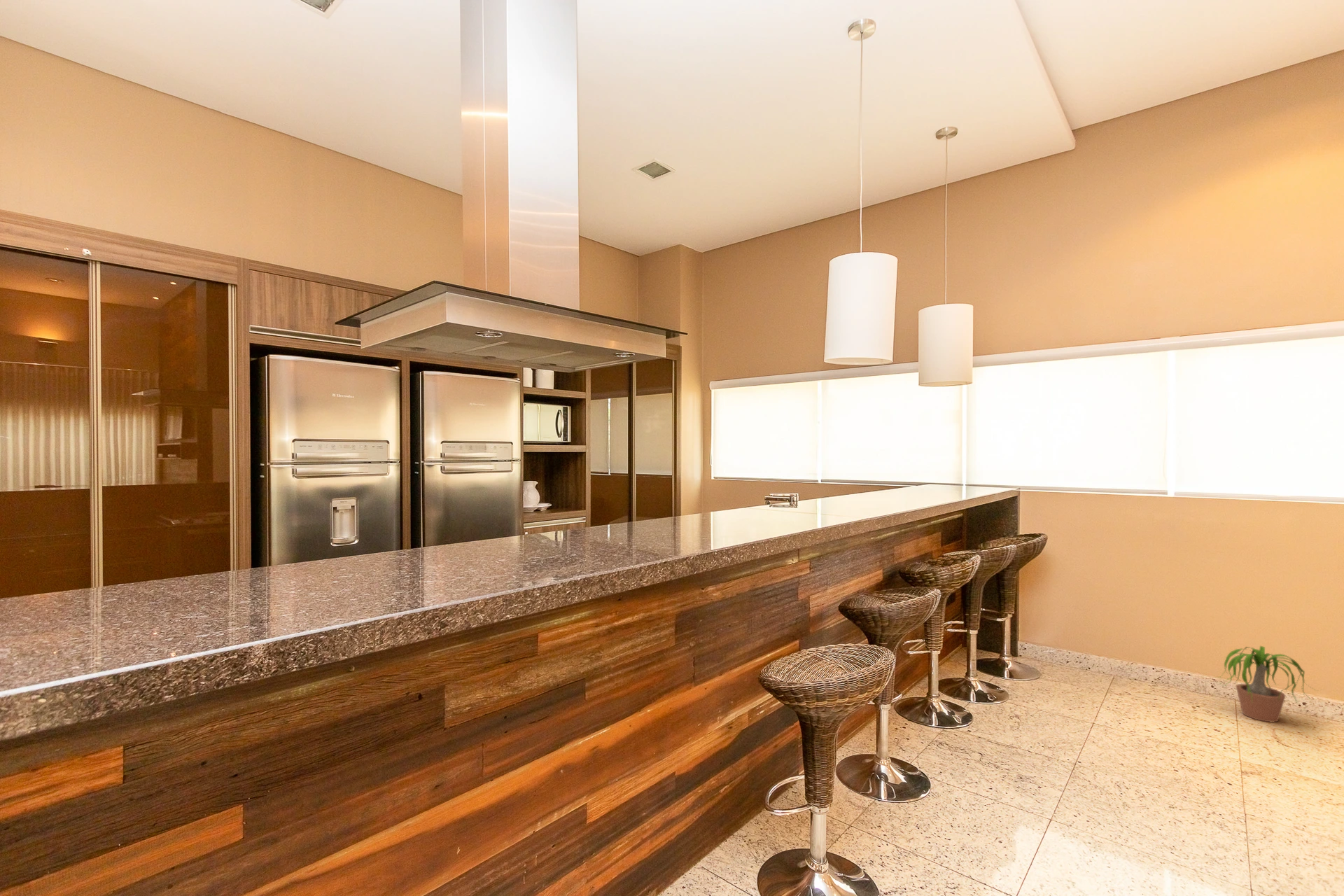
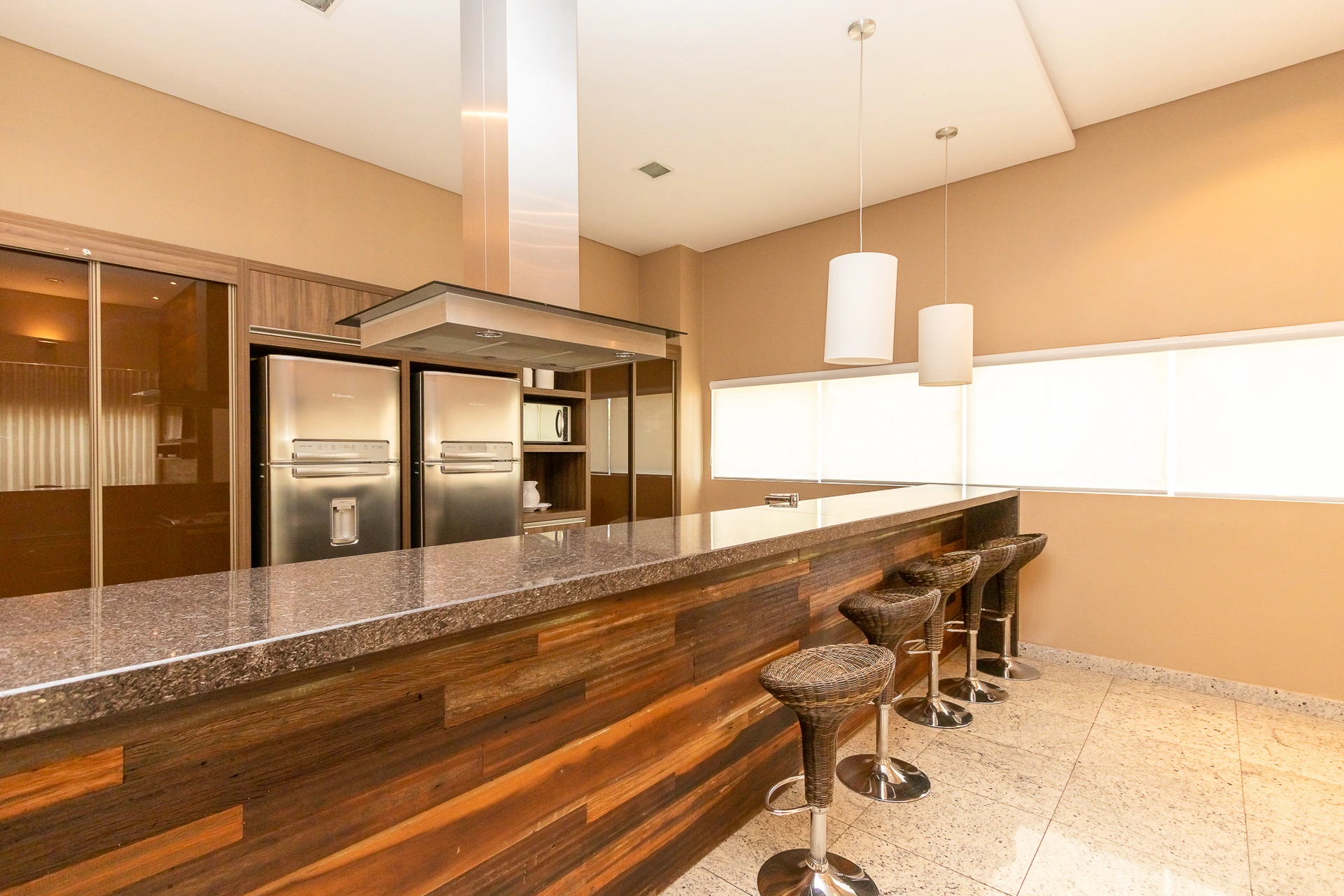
- potted plant (1266, 682)
